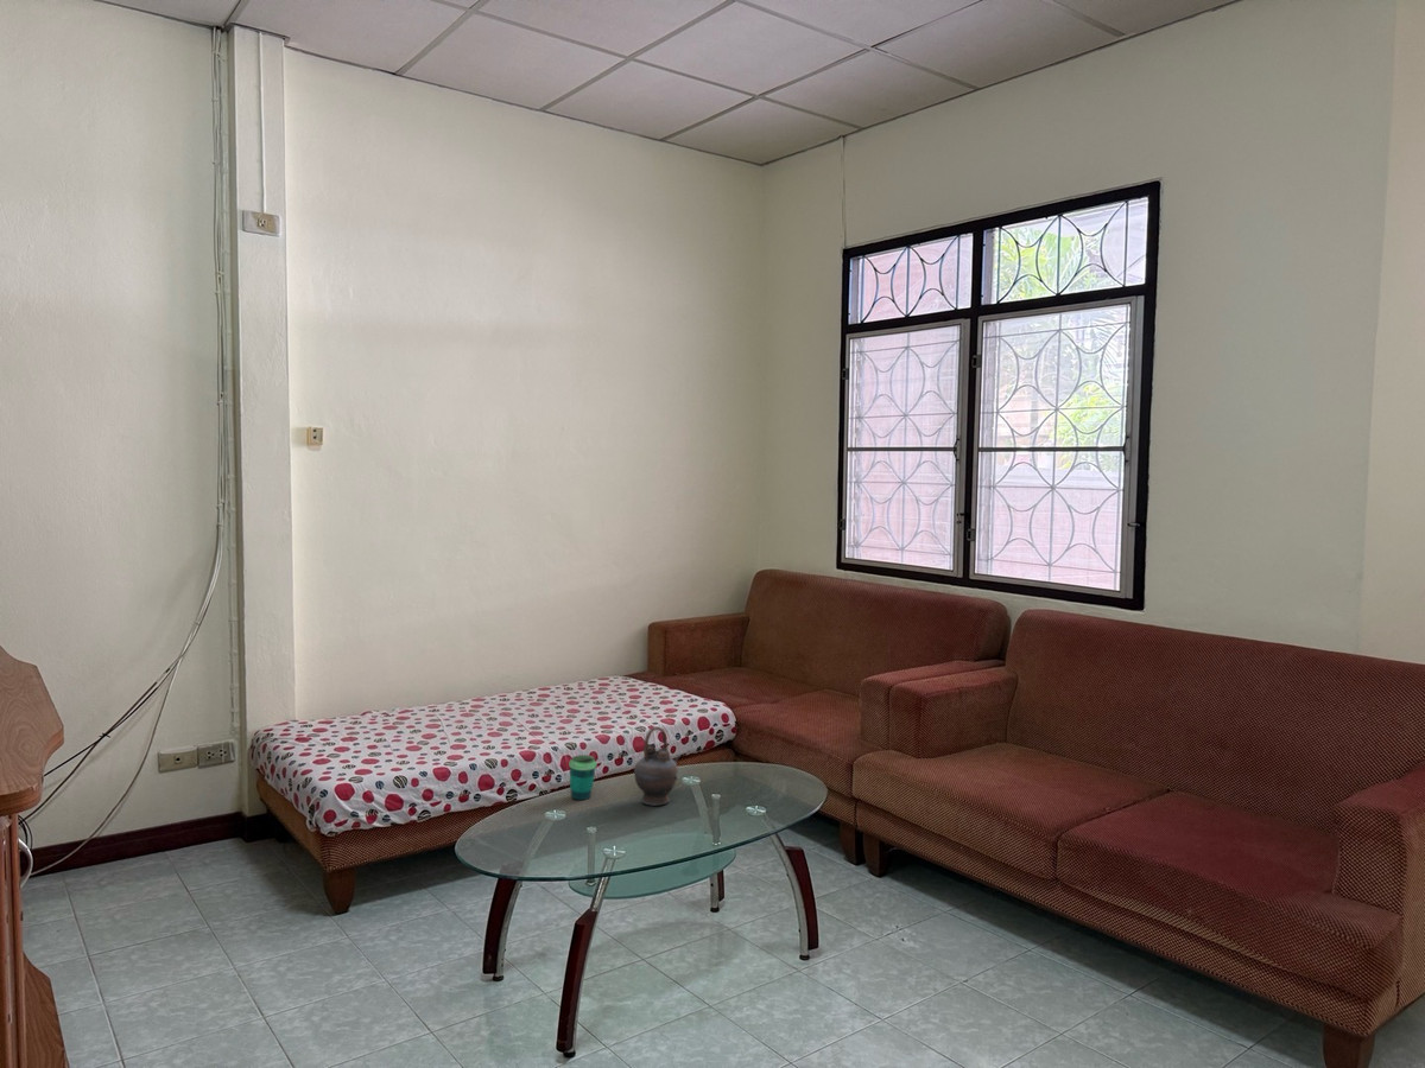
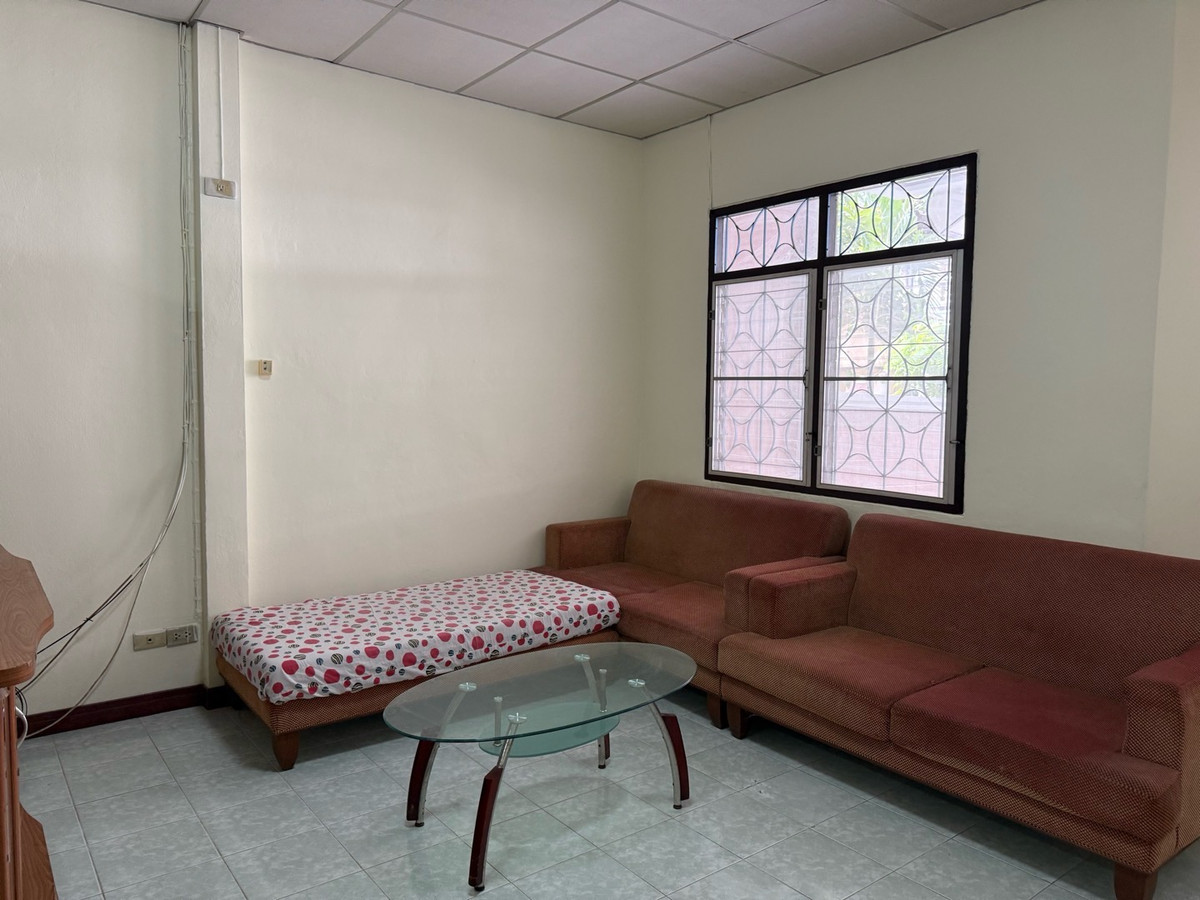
- teapot (659, 763)
- cup (582, 777)
